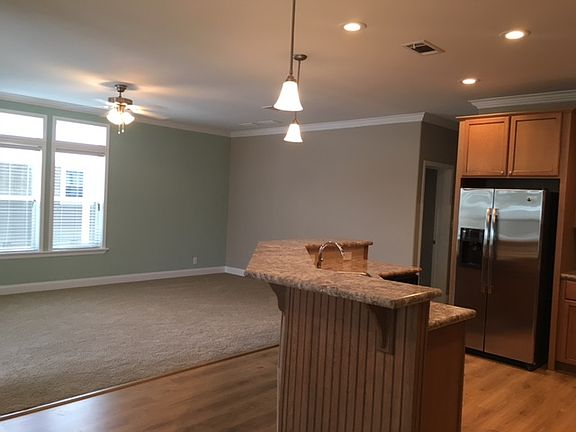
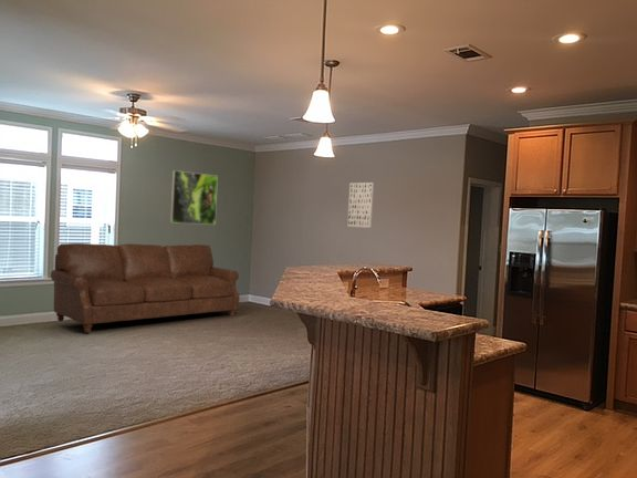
+ wall art (359, 205)
+ sofa (153, 282)
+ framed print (195, 198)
